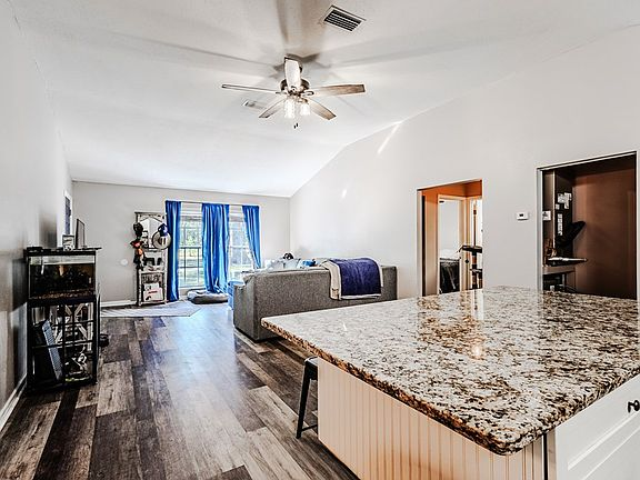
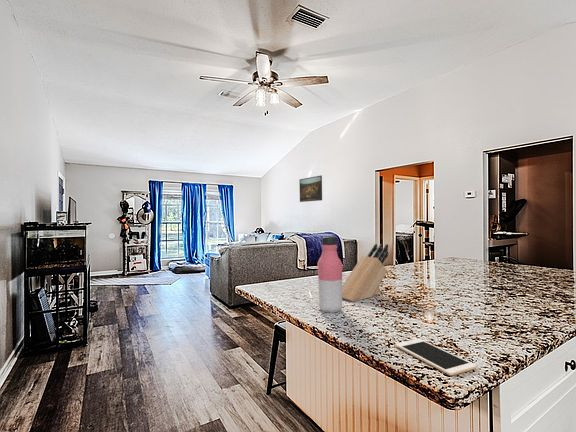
+ cell phone (432, 354)
+ knife block (365, 269)
+ water bottle (329, 273)
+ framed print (310, 189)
